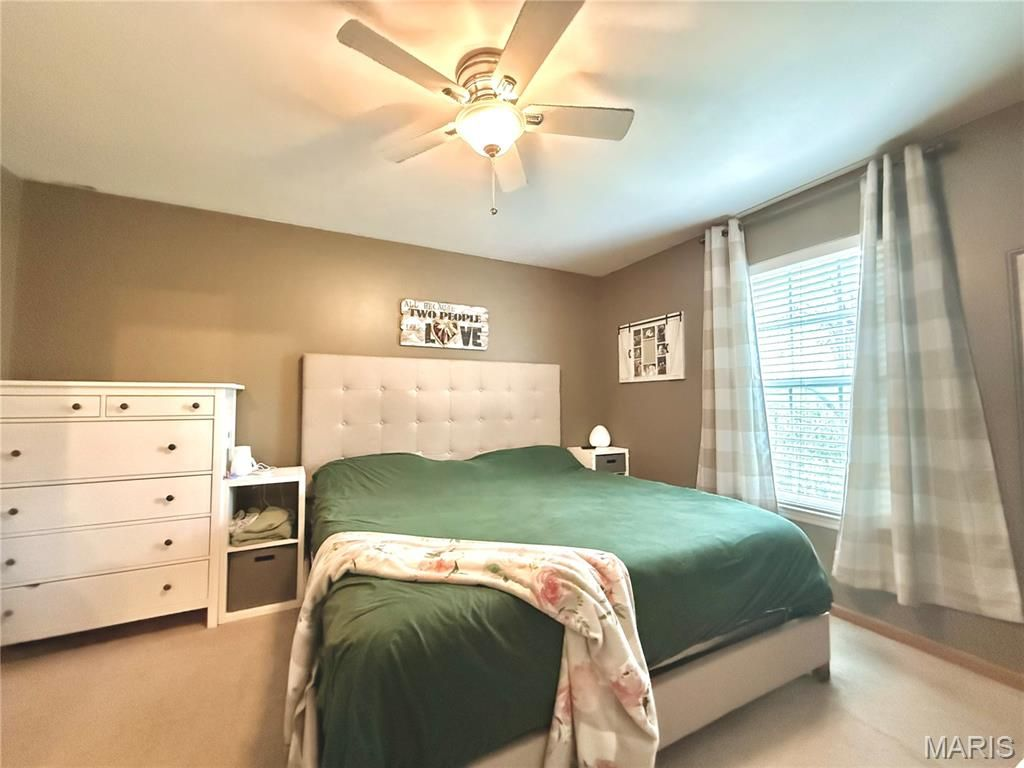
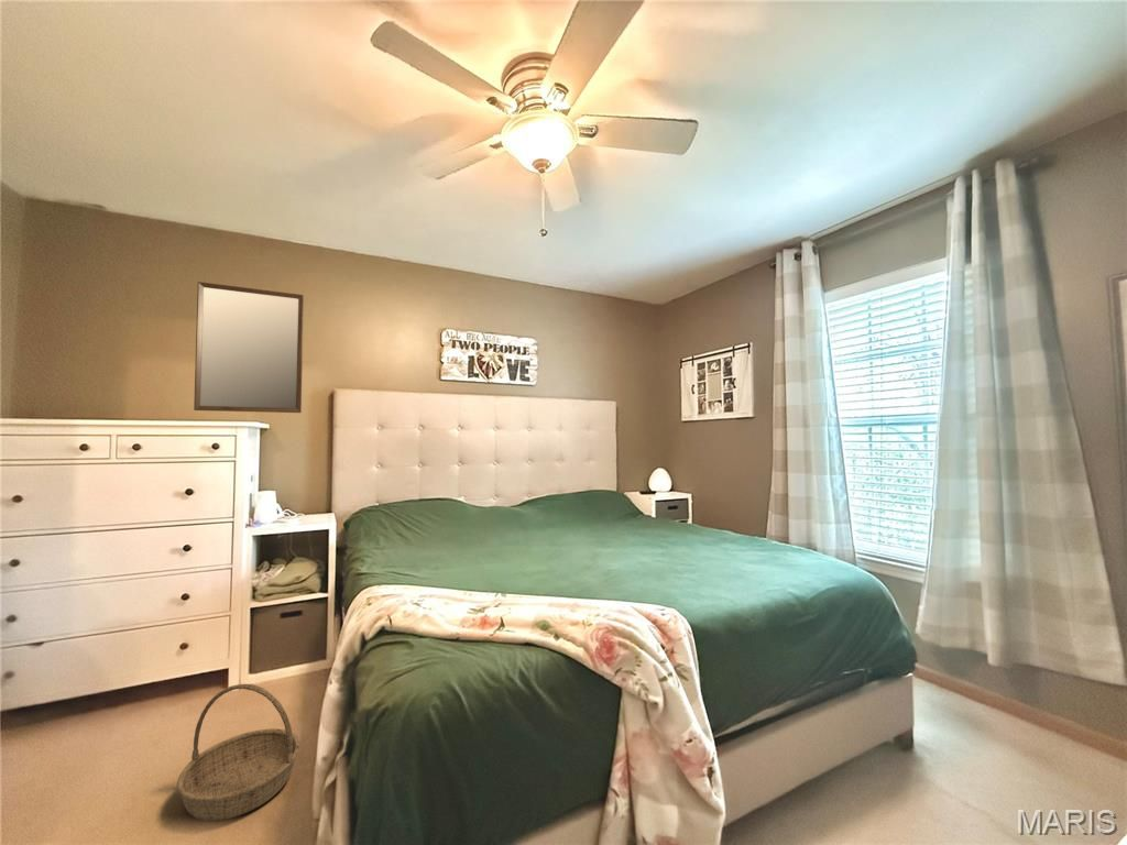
+ home mirror (251, 350)
+ basket (242, 736)
